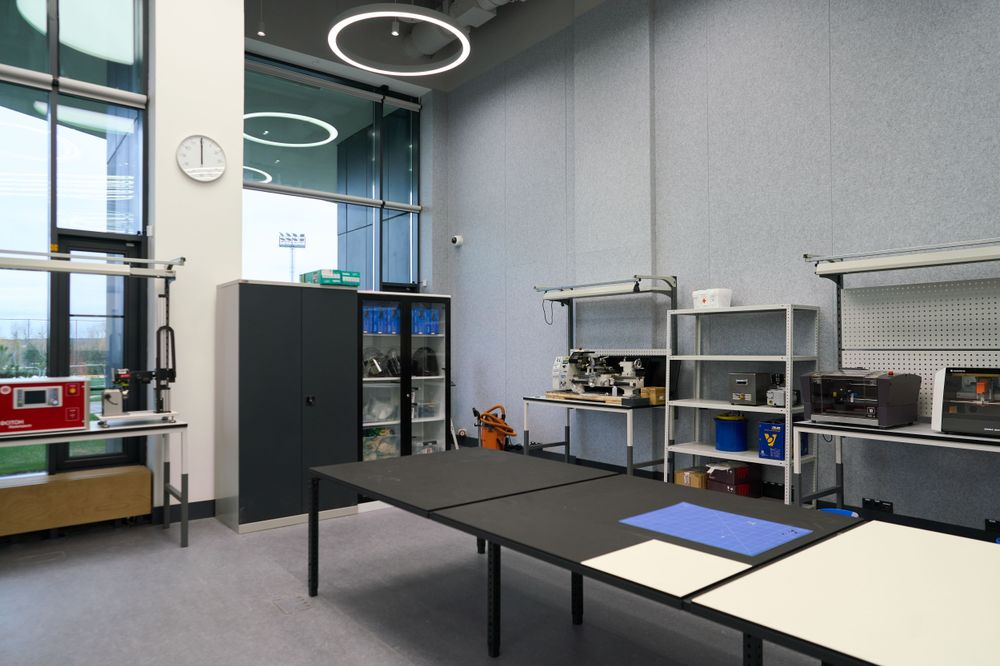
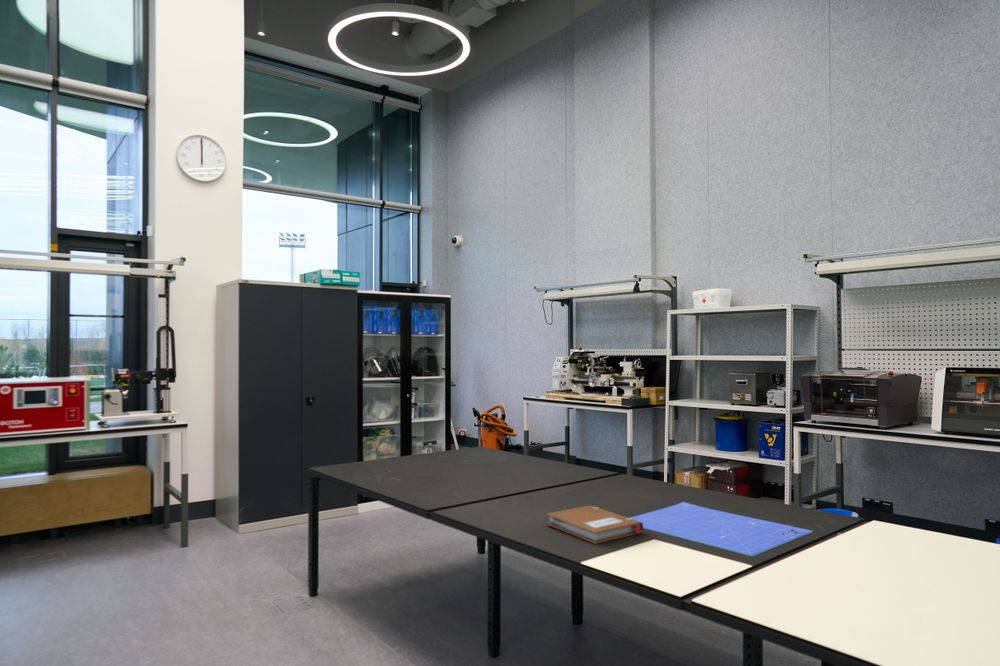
+ notebook (595, 523)
